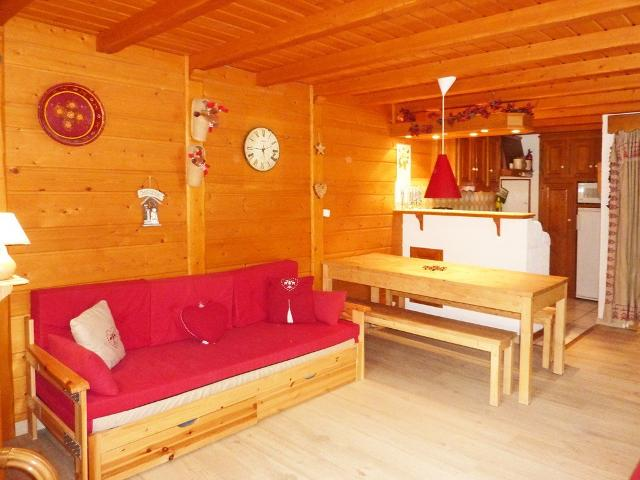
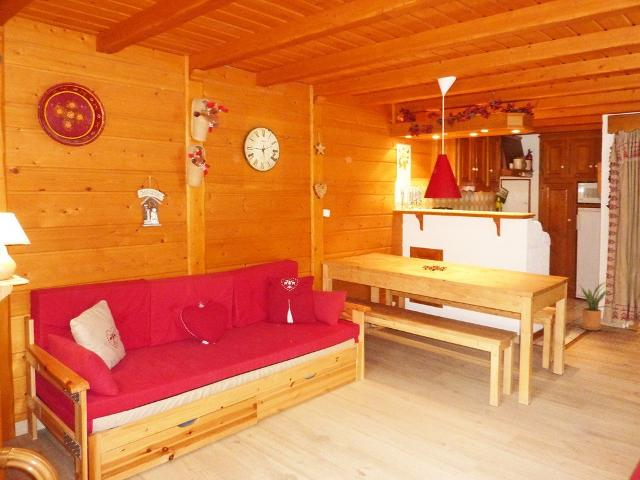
+ house plant (591, 304)
